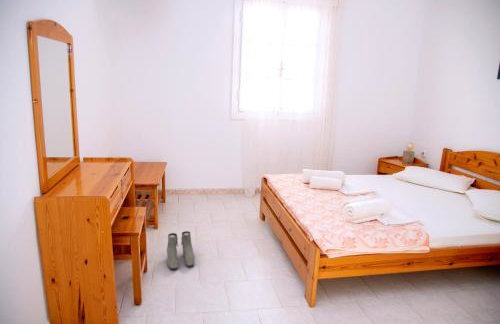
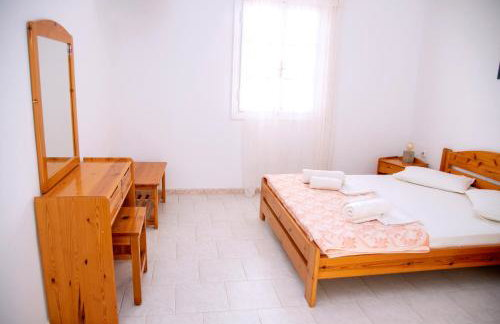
- boots (183, 248)
